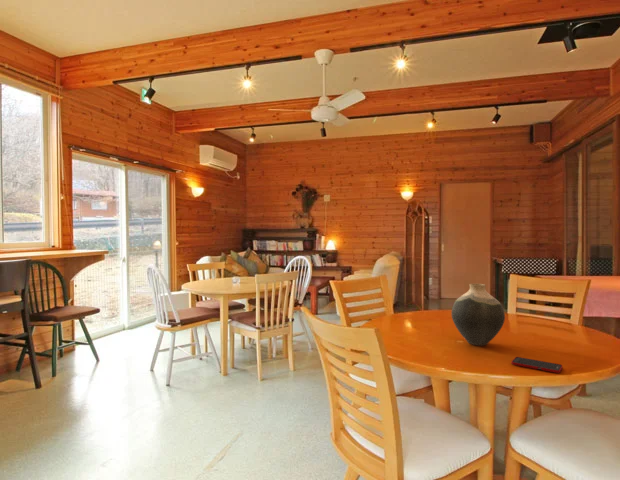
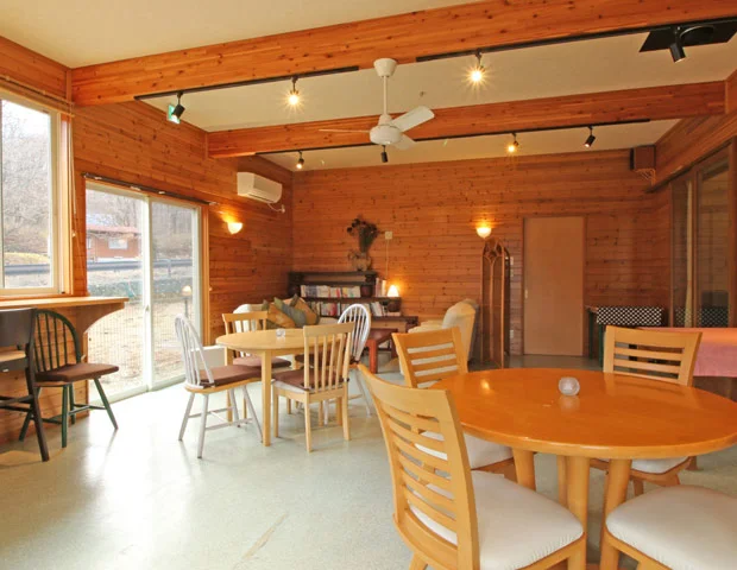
- cell phone (536, 364)
- vase (477, 314)
